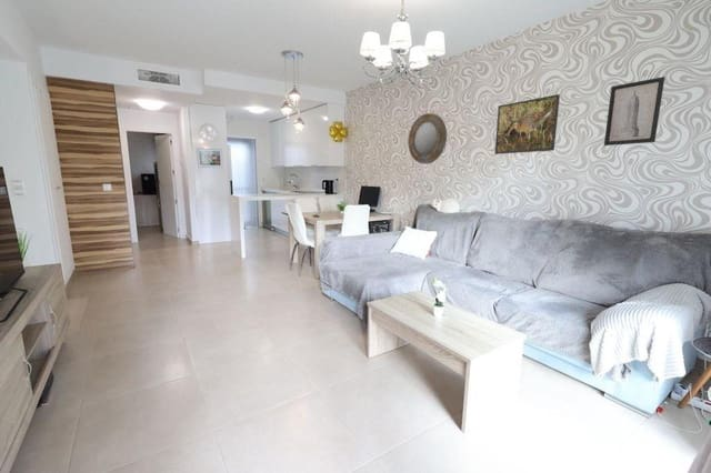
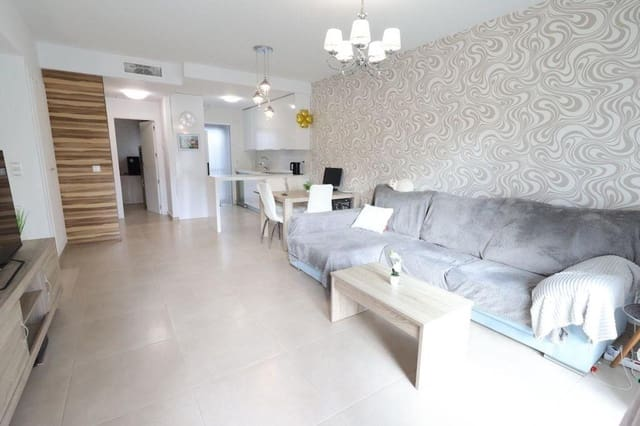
- wall art (632, 113)
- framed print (524, 127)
- home mirror (425, 139)
